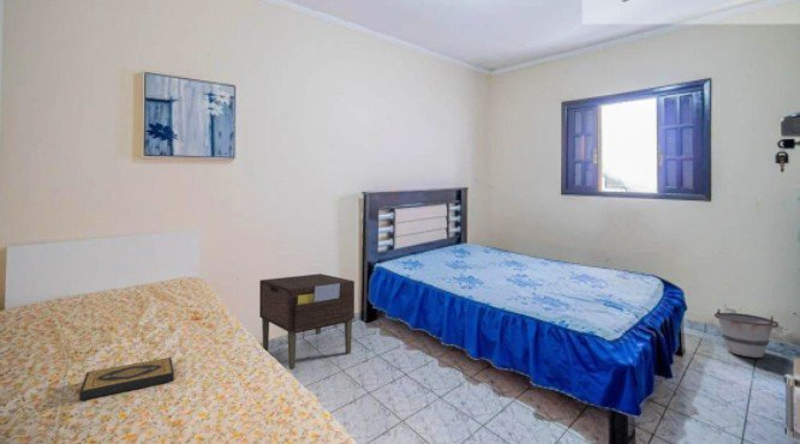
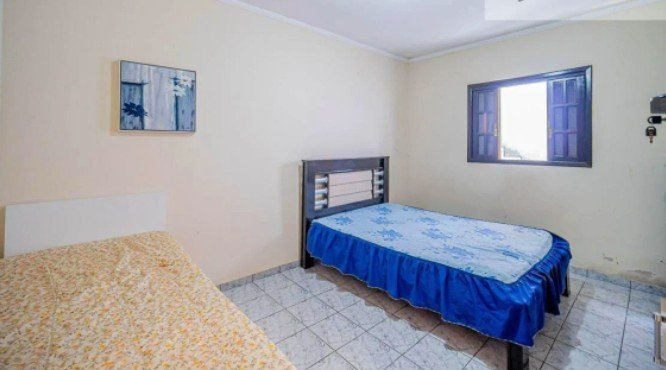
- bucket (744, 331)
- hardback book (130, 377)
- nightstand (308, 316)
